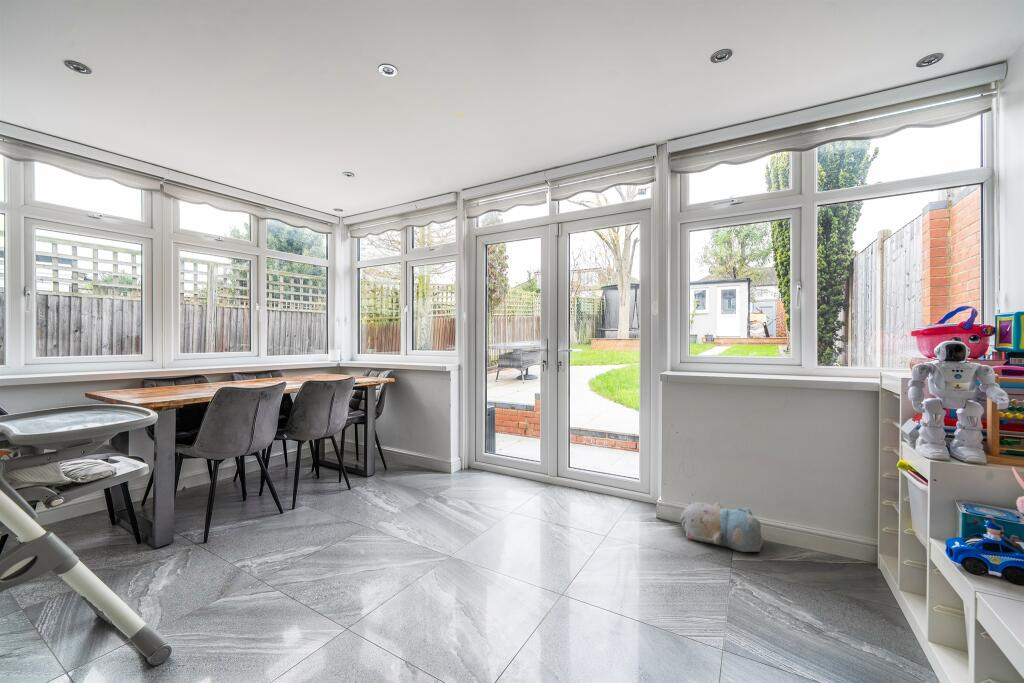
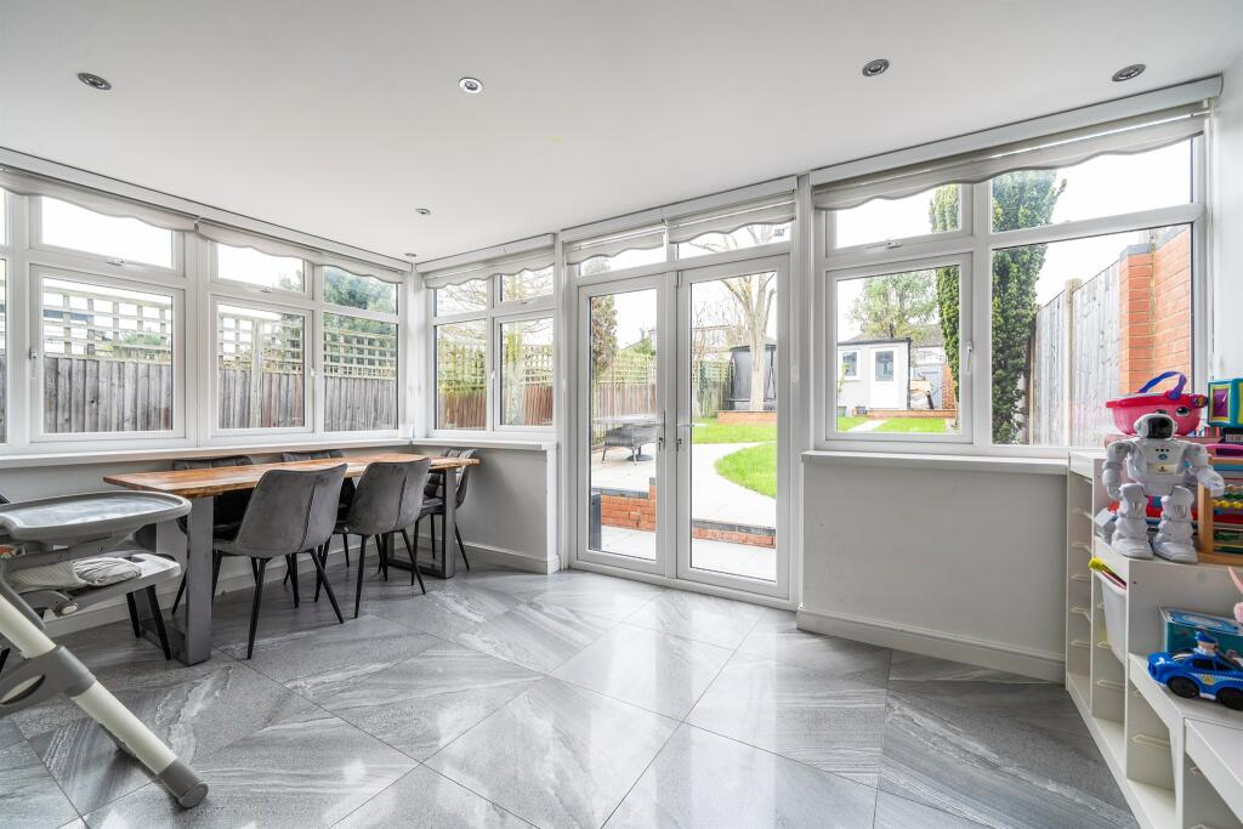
- plush toy (719, 523)
